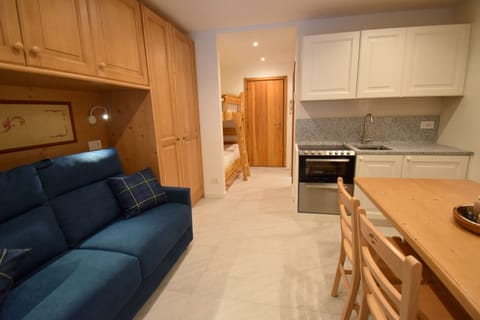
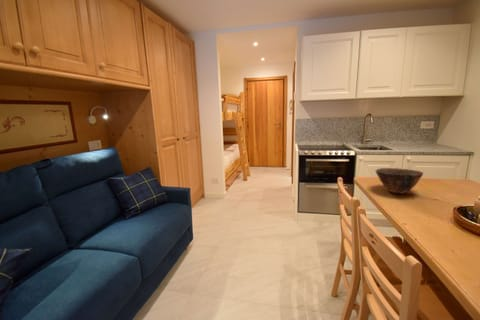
+ bowl (397, 181)
